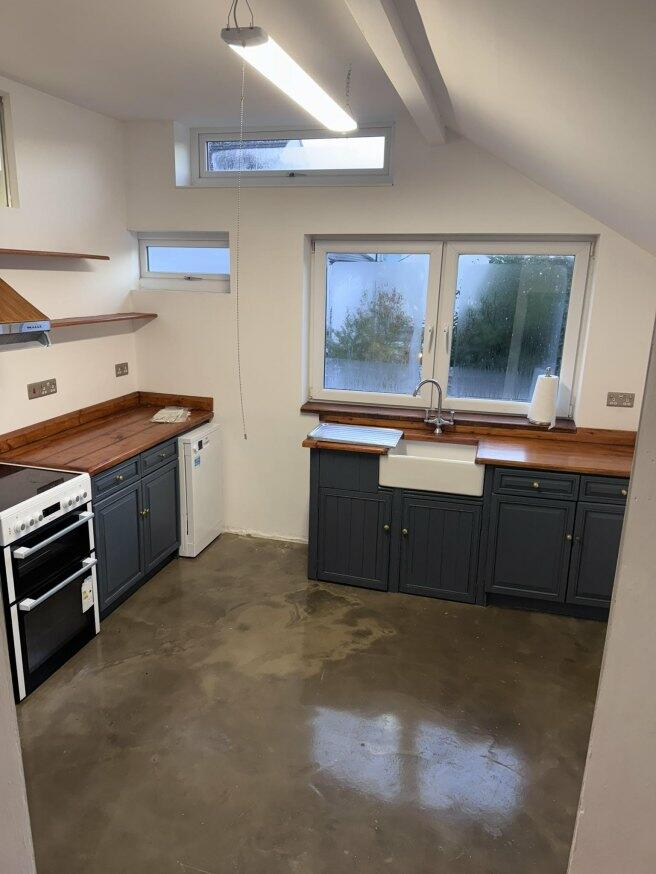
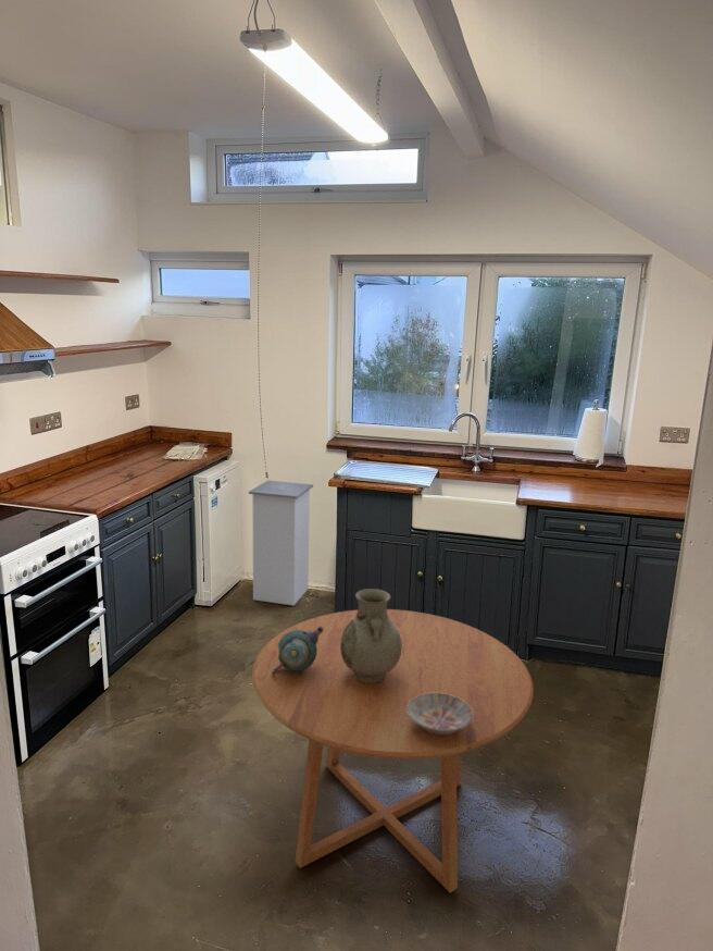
+ teapot (298, 647)
+ trash can (282, 541)
+ bowl (439, 717)
+ dining table (387, 745)
+ vase (371, 634)
